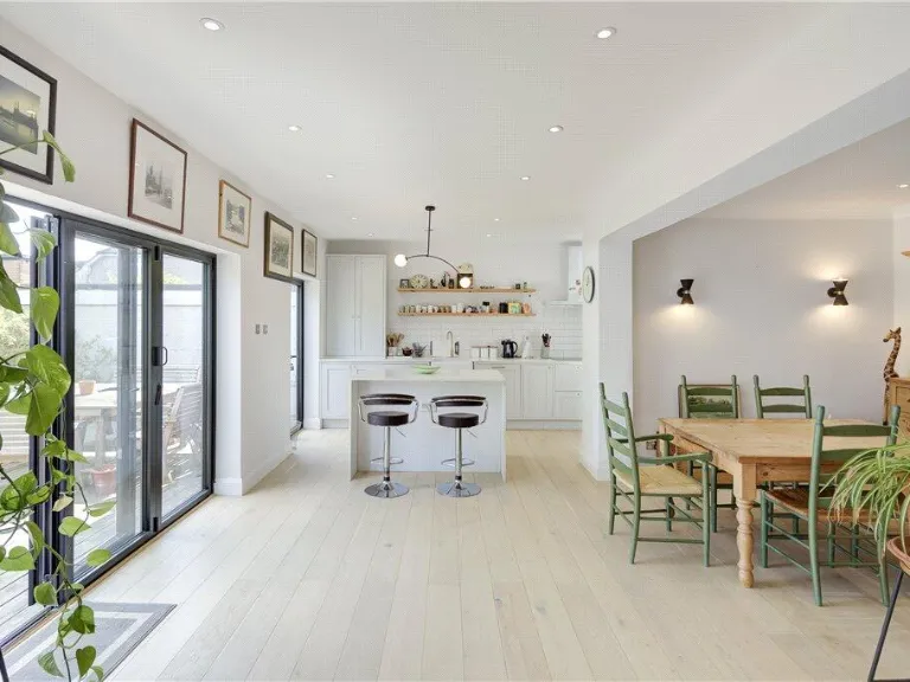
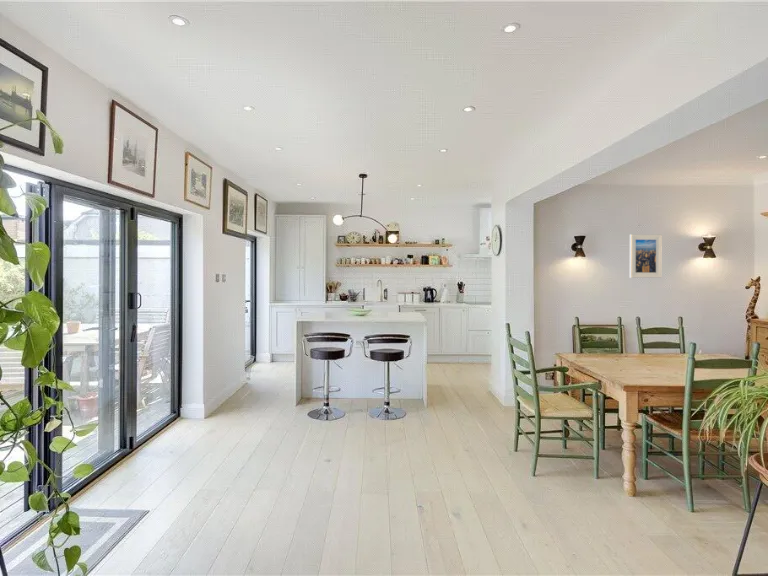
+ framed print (645, 256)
